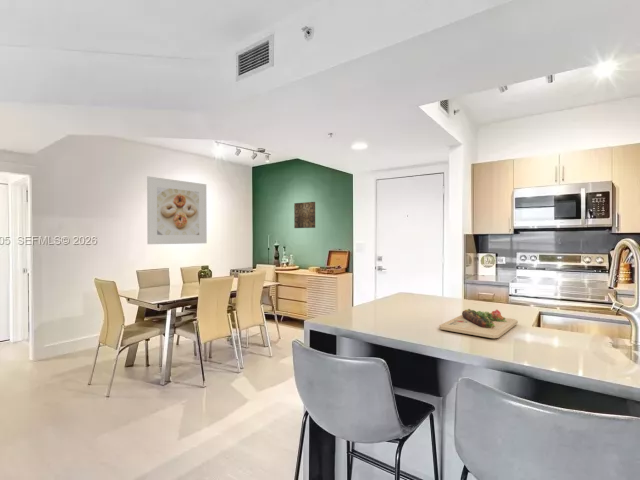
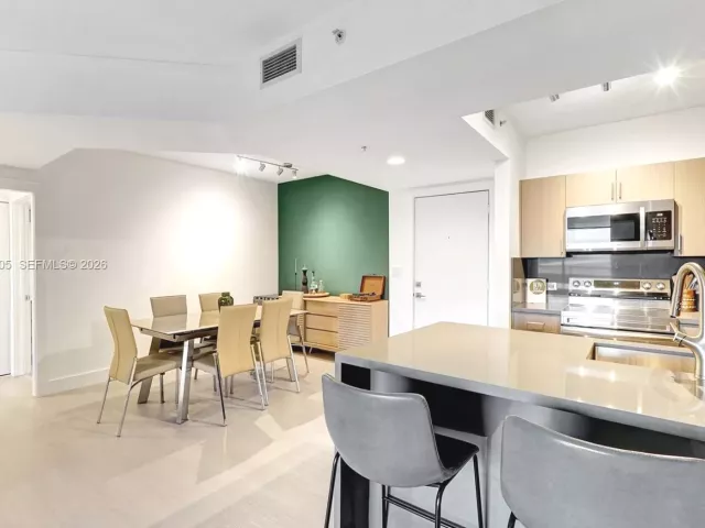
- wall art (304, 215)
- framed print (178, 212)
- cutting board (479, 318)
